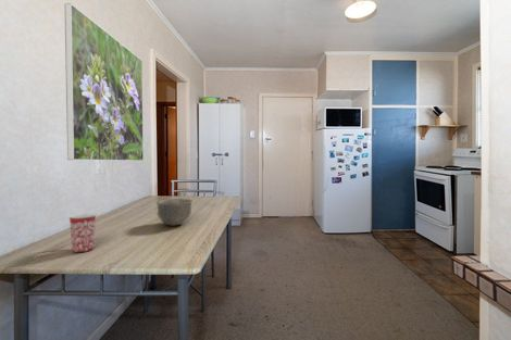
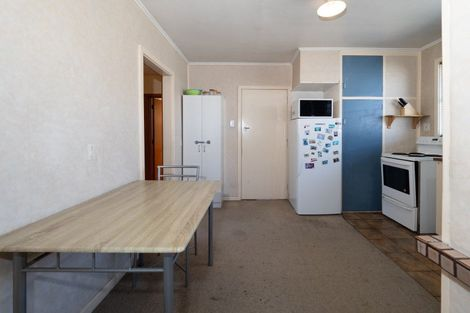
- mug (82, 231)
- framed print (112, 99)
- bowl (174, 212)
